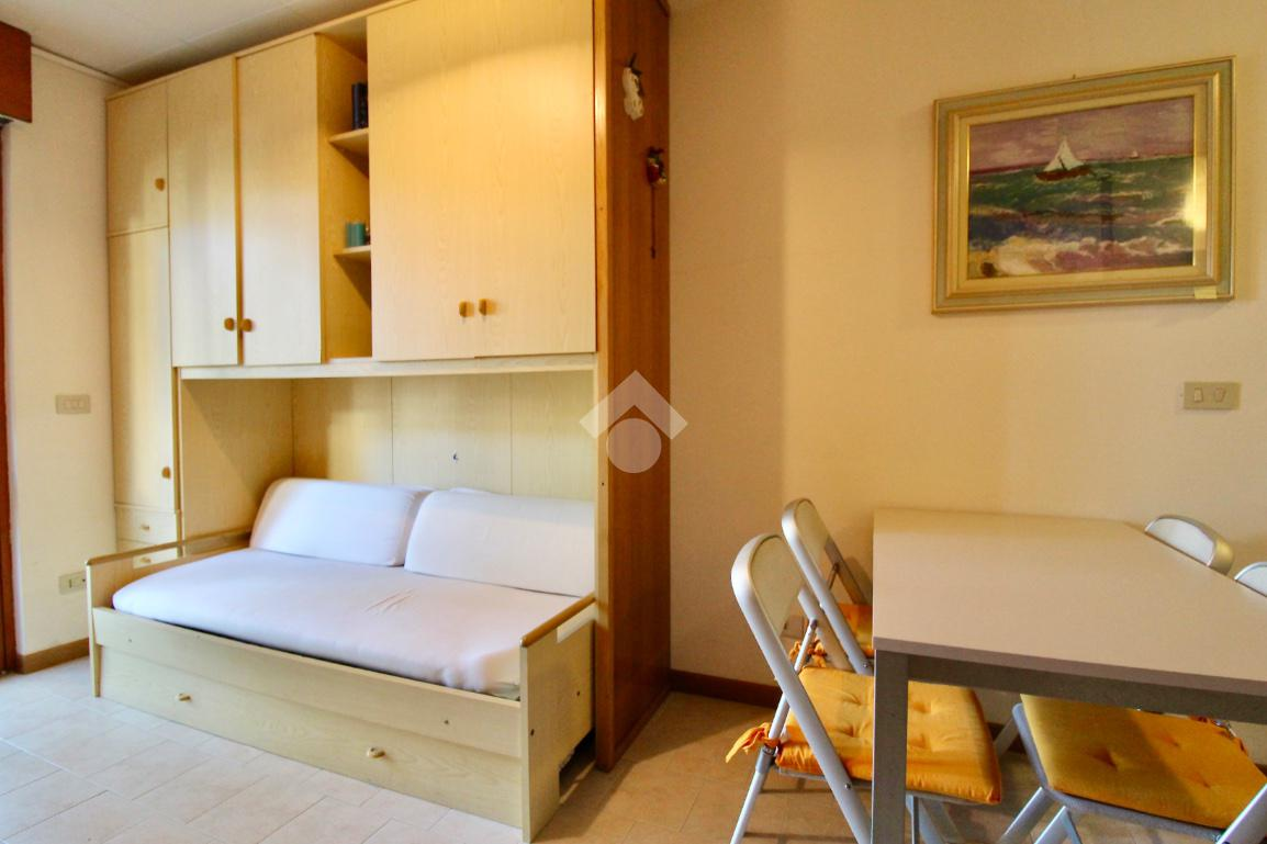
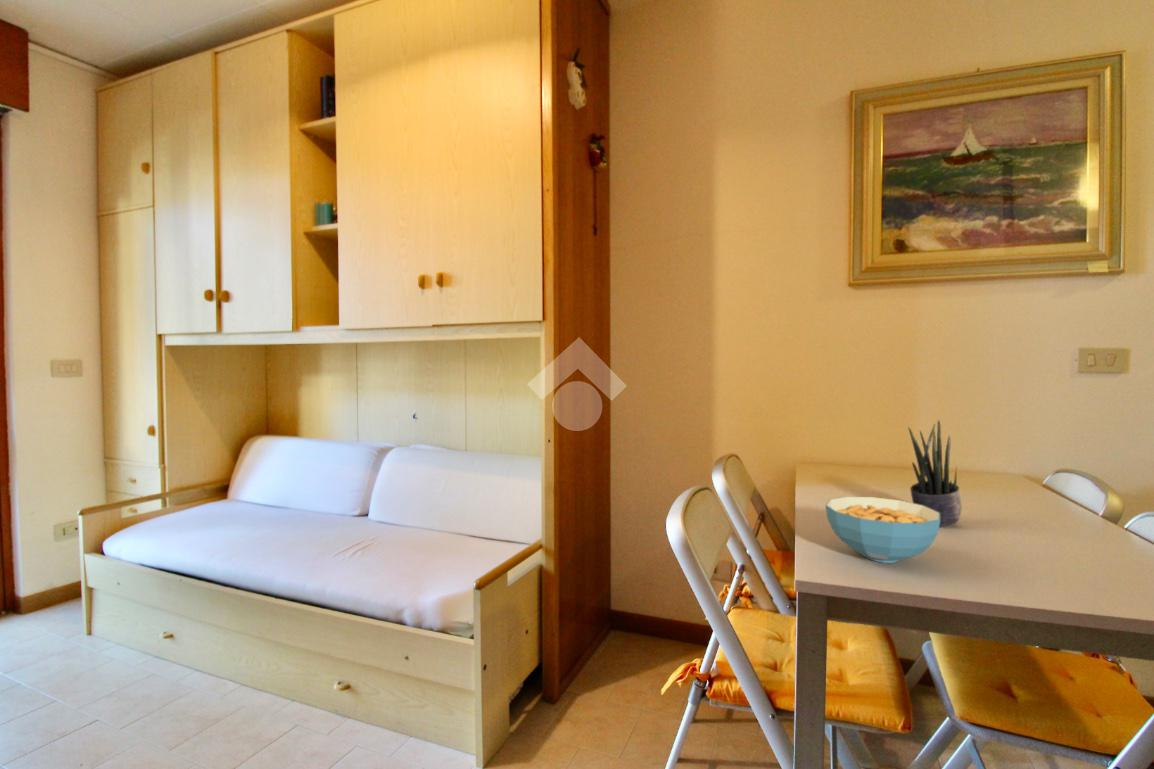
+ cereal bowl (880, 533)
+ potted plant (932, 471)
